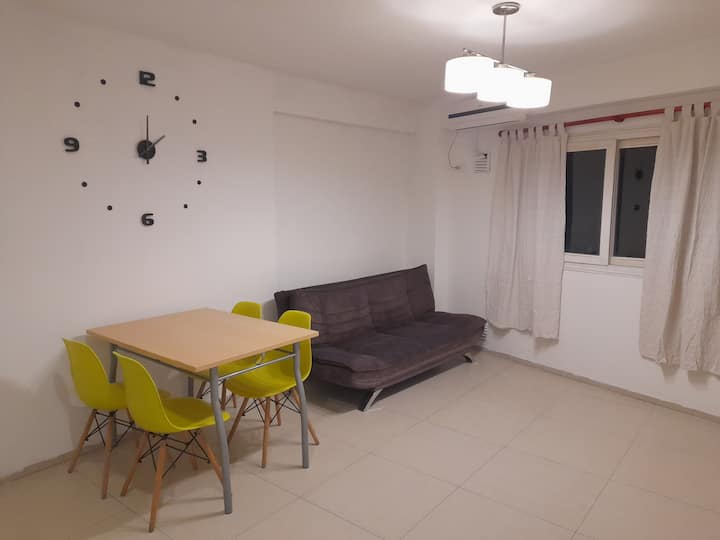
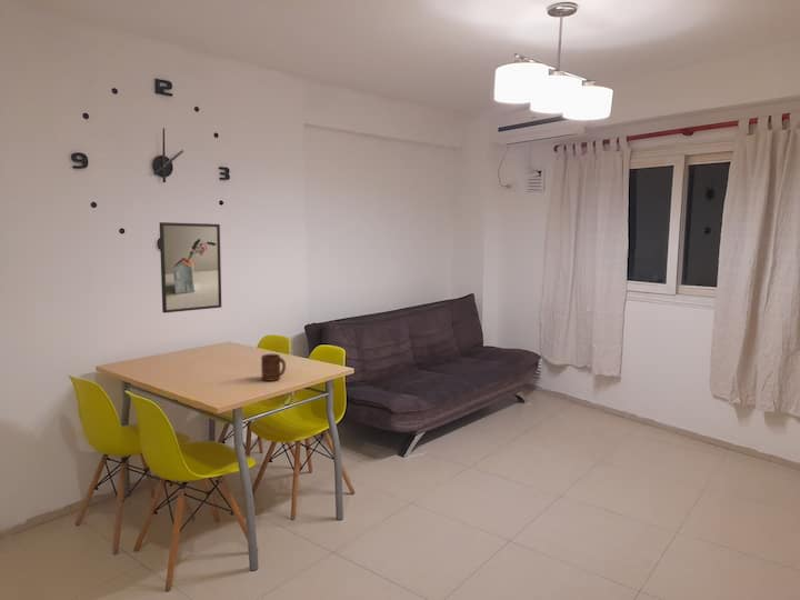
+ cup (273, 367)
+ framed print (191, 267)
